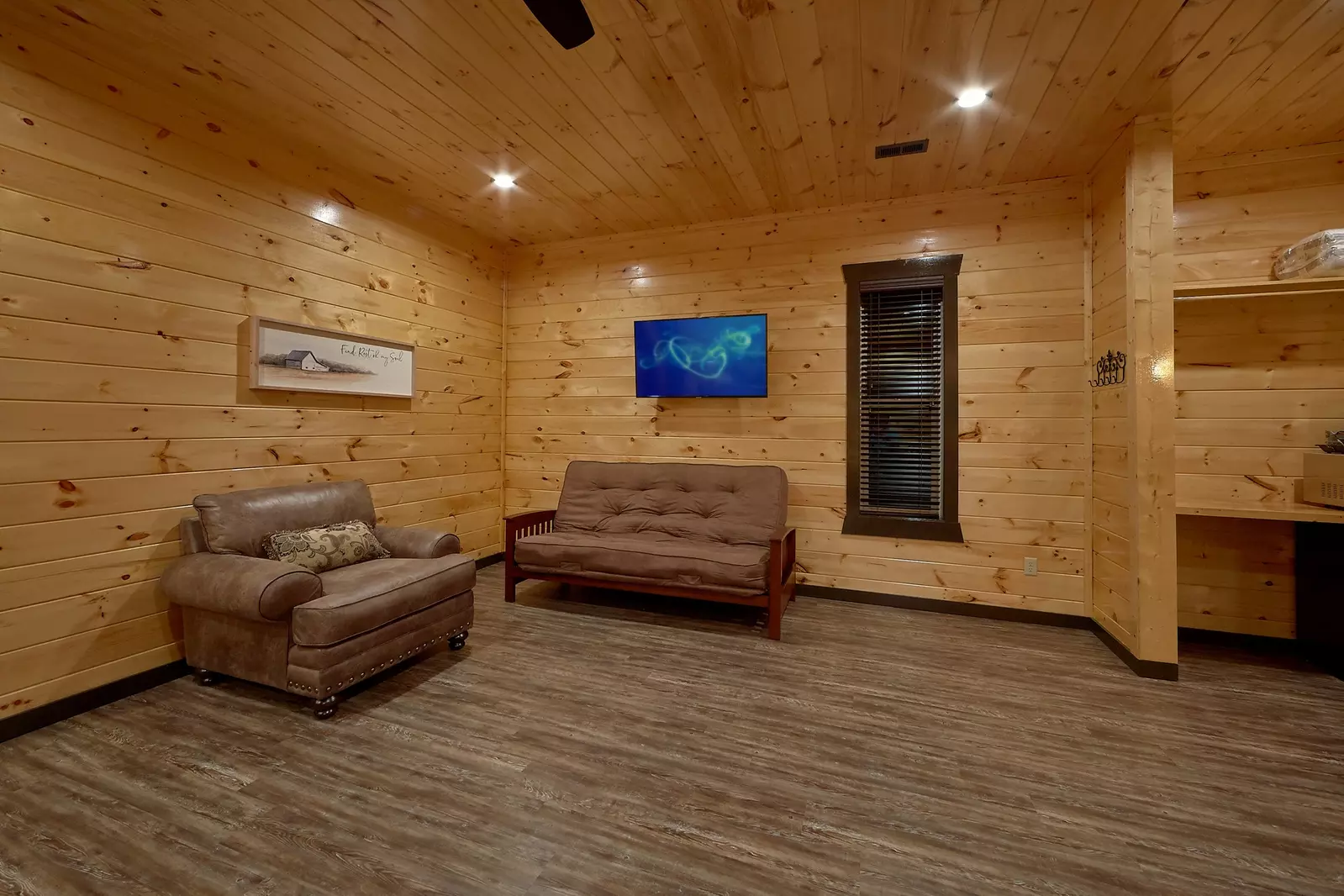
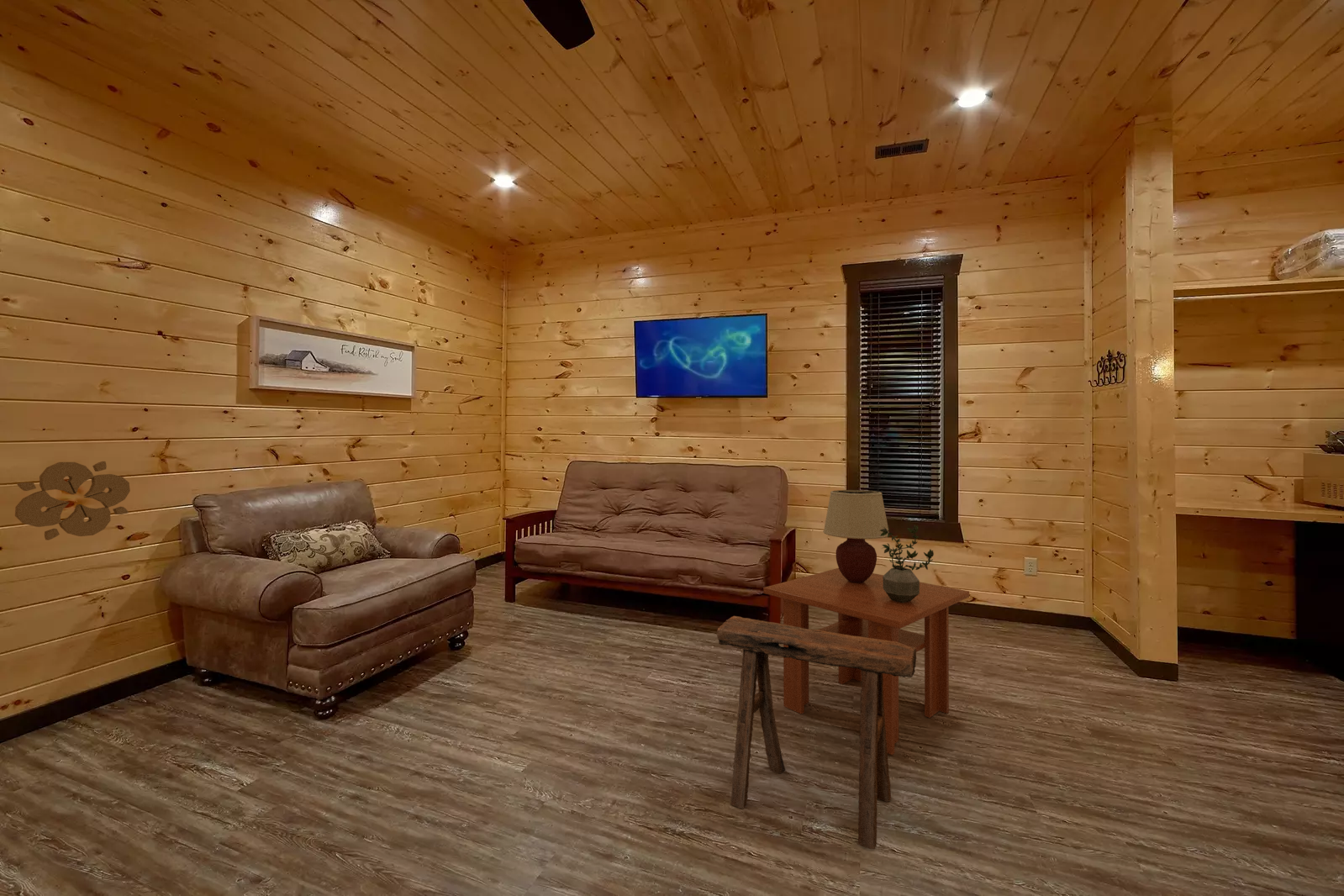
+ coffee table (866, 637)
+ table lamp (856, 535)
+ stool (775, 721)
+ wall ornament (76, 504)
+ potted plant (904, 561)
